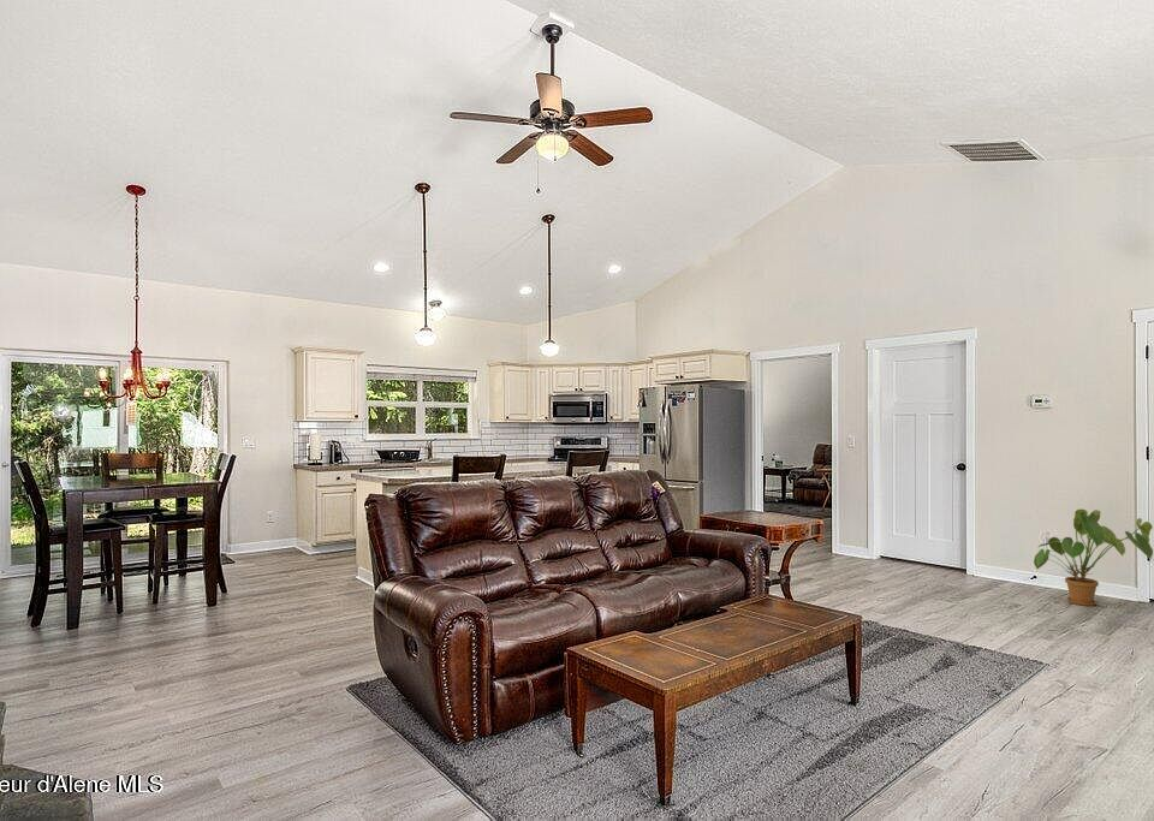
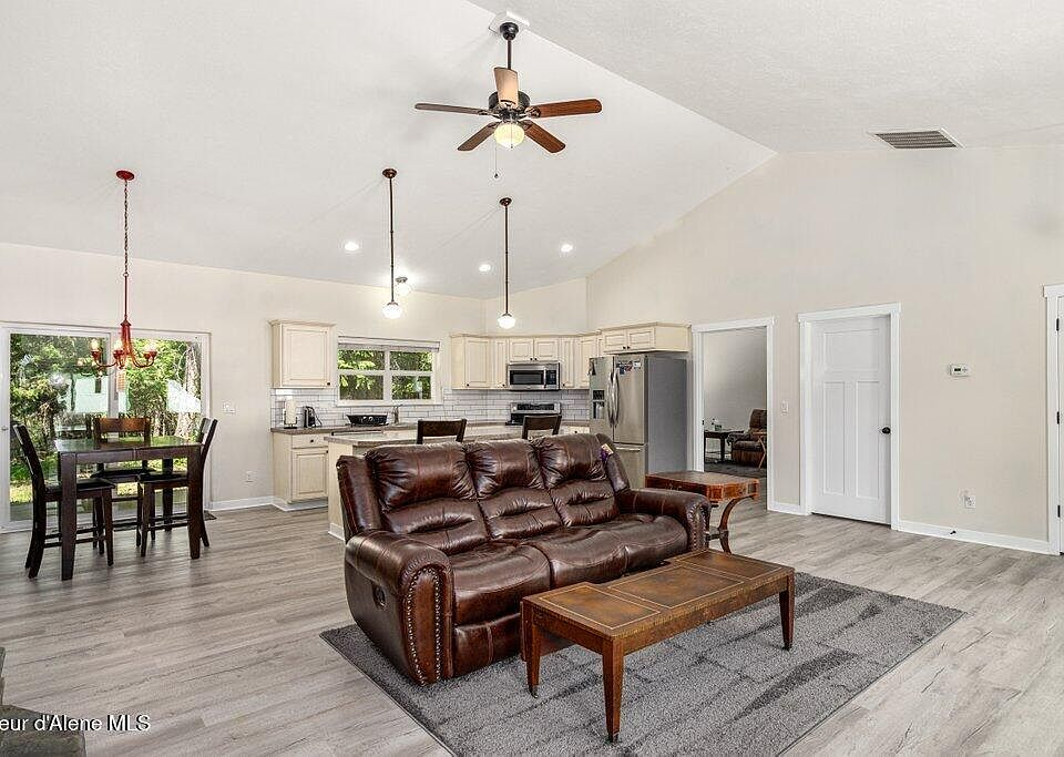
- house plant (1090, 555)
